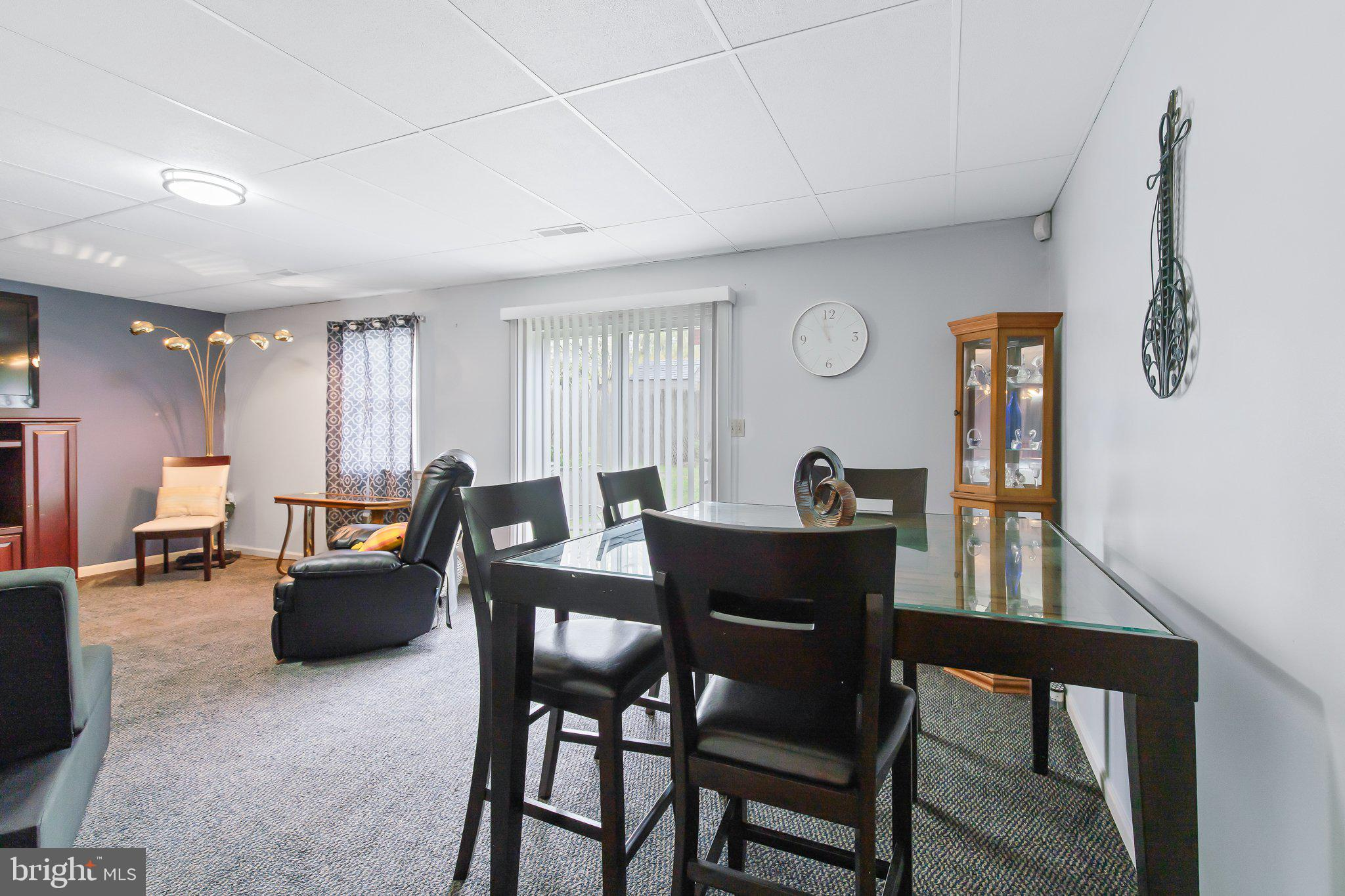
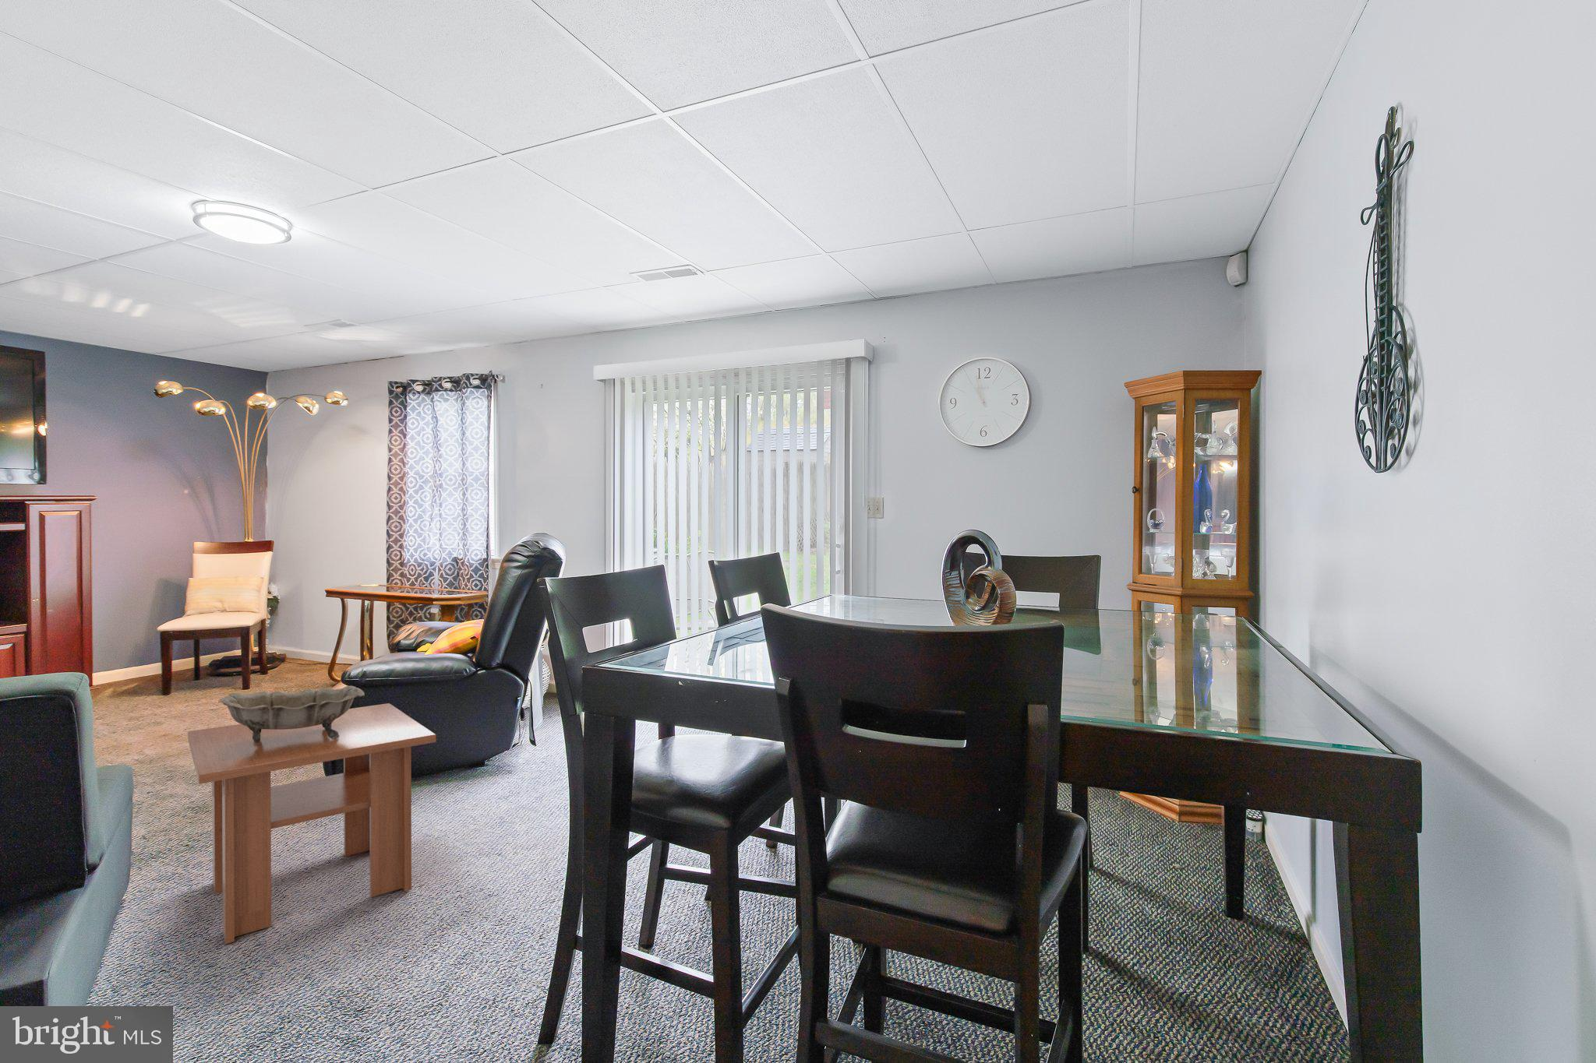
+ coffee table (311, 809)
+ decorative bowl (294, 713)
